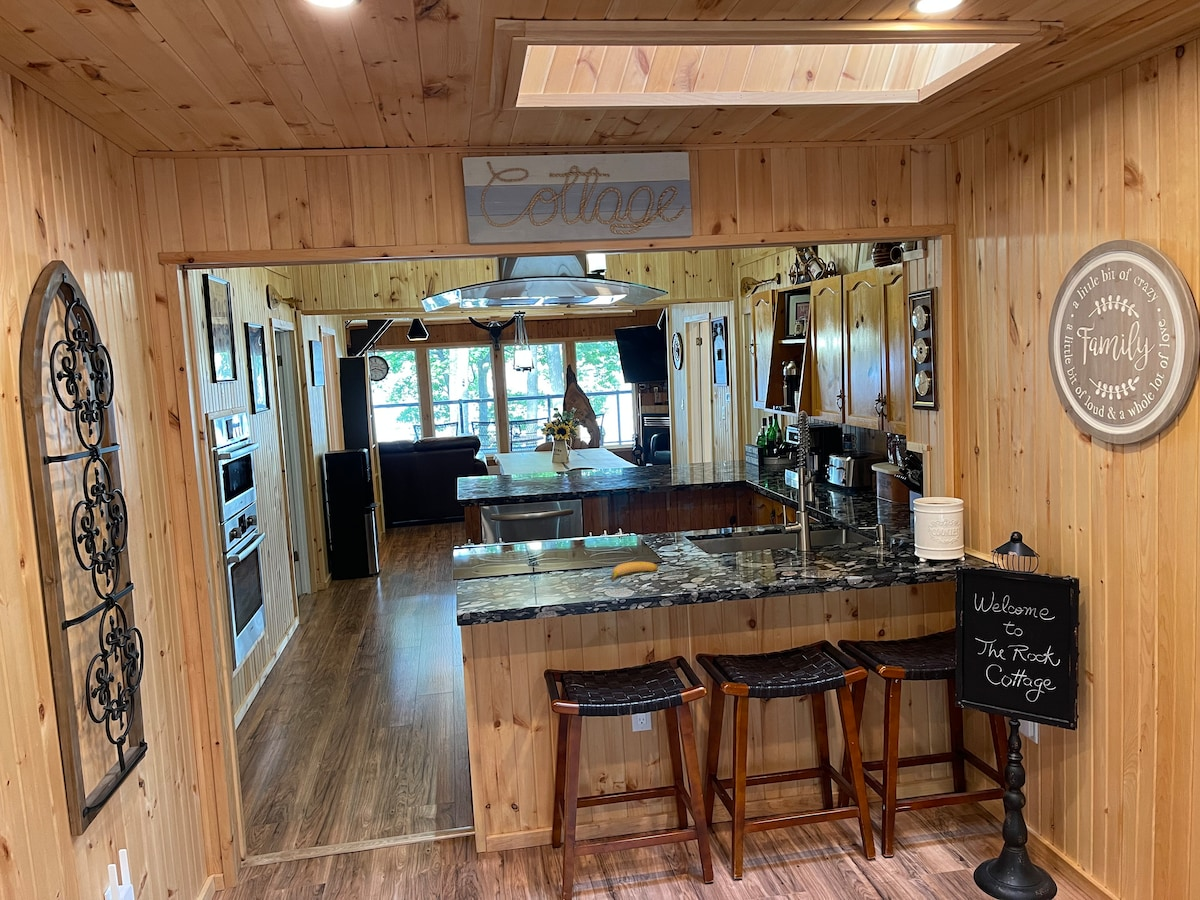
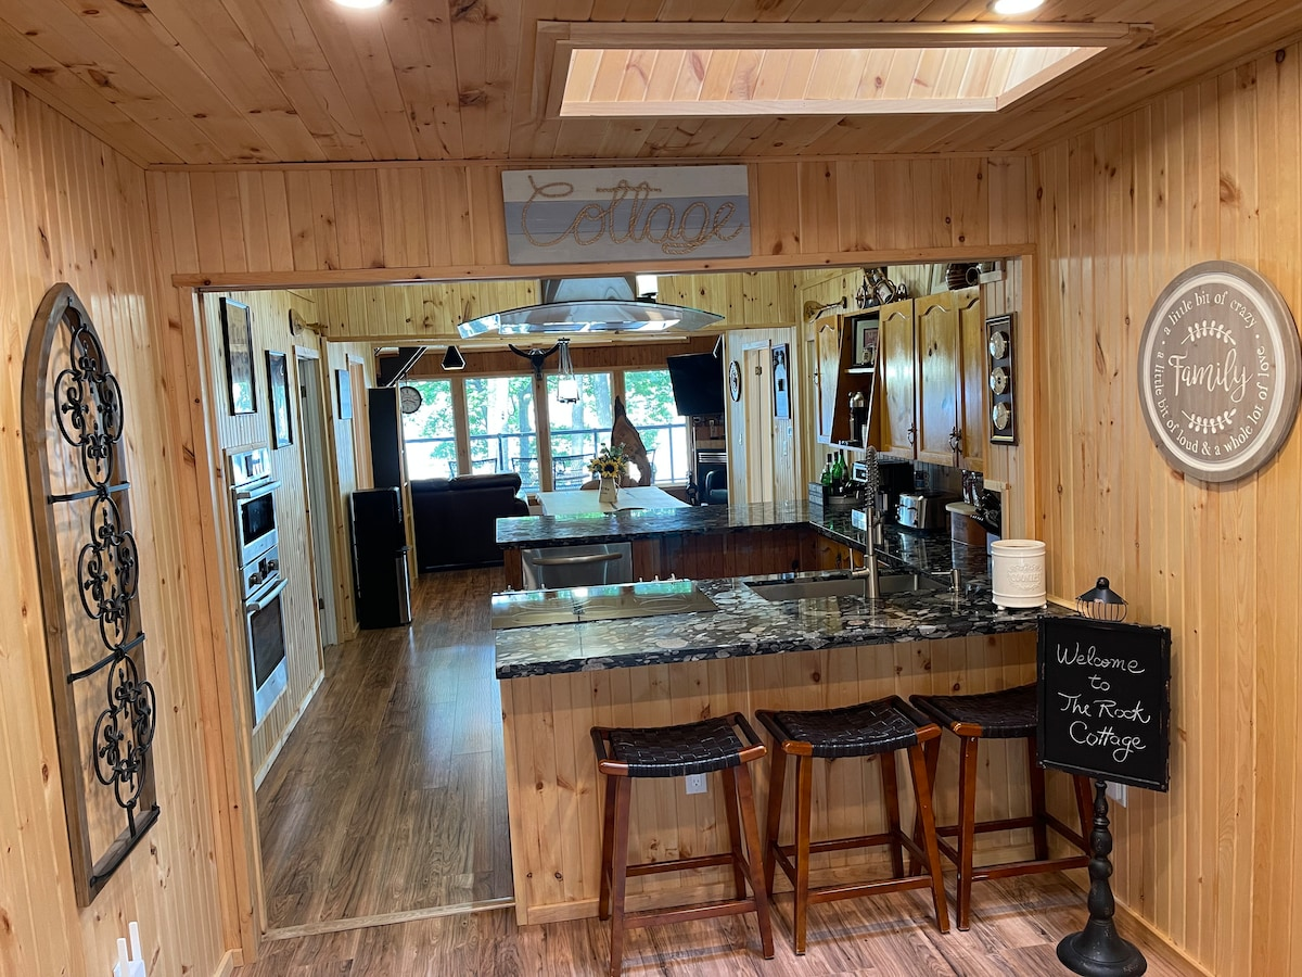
- banana (633, 568)
